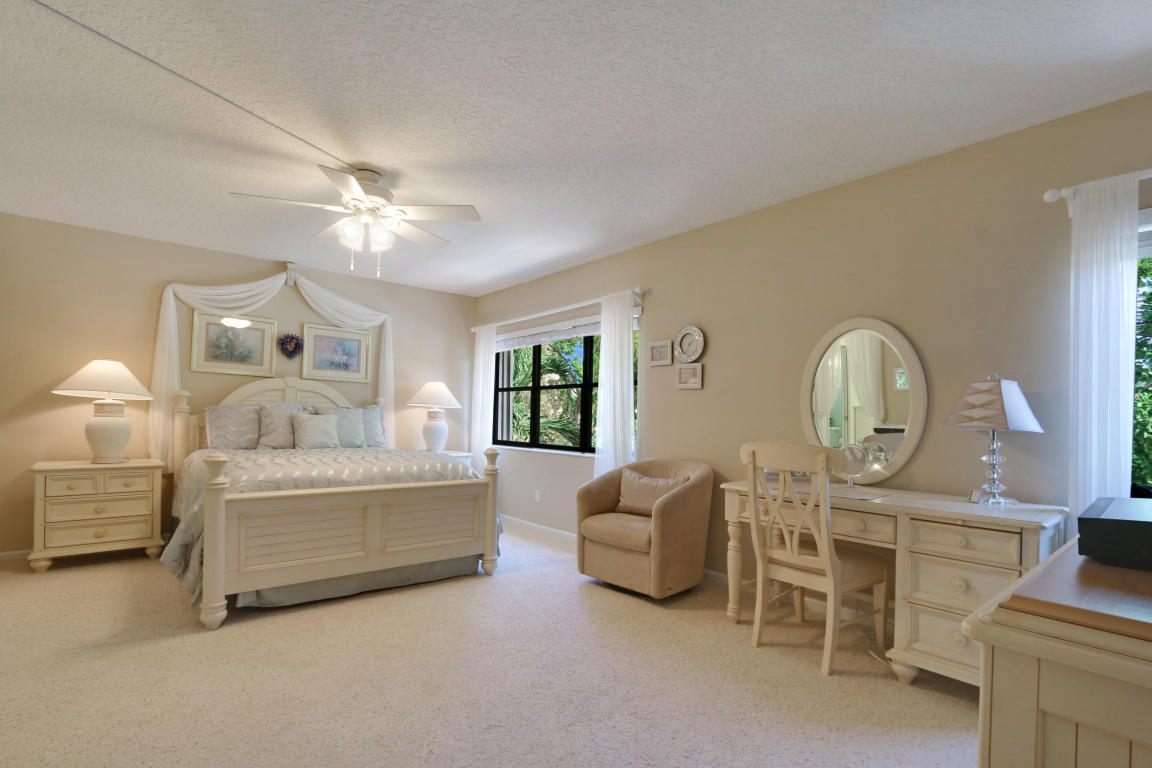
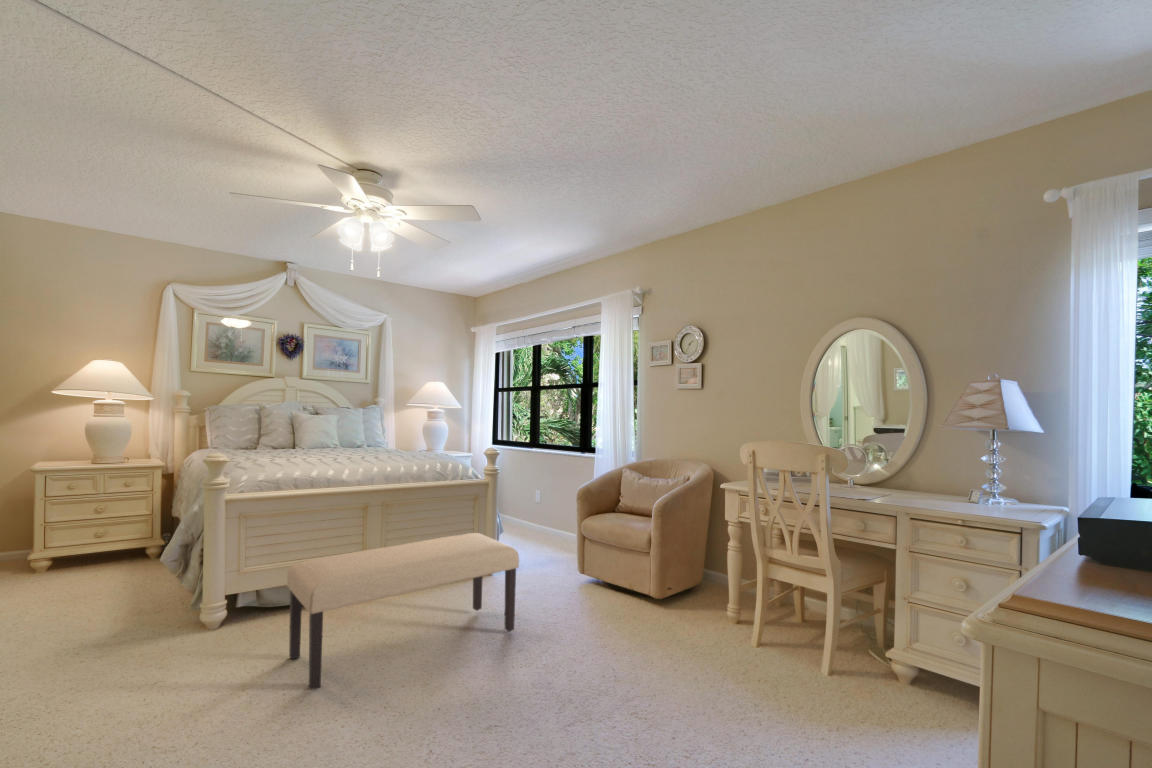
+ bench (407, 592)
